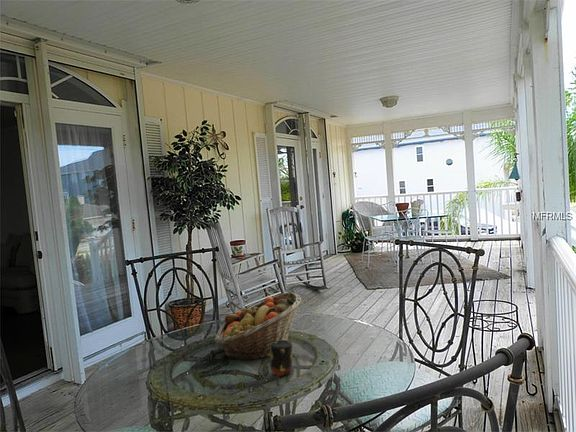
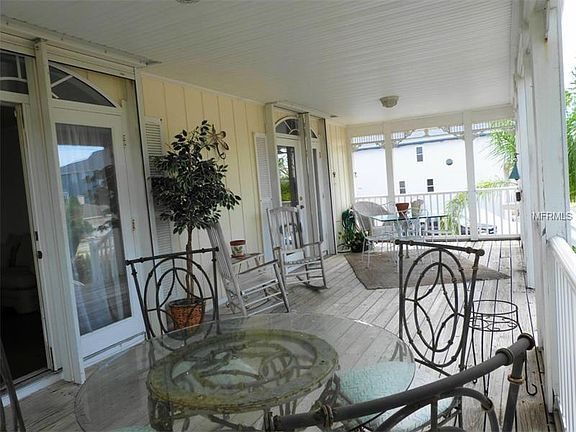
- mug (282, 359)
- fruit basket (259, 323)
